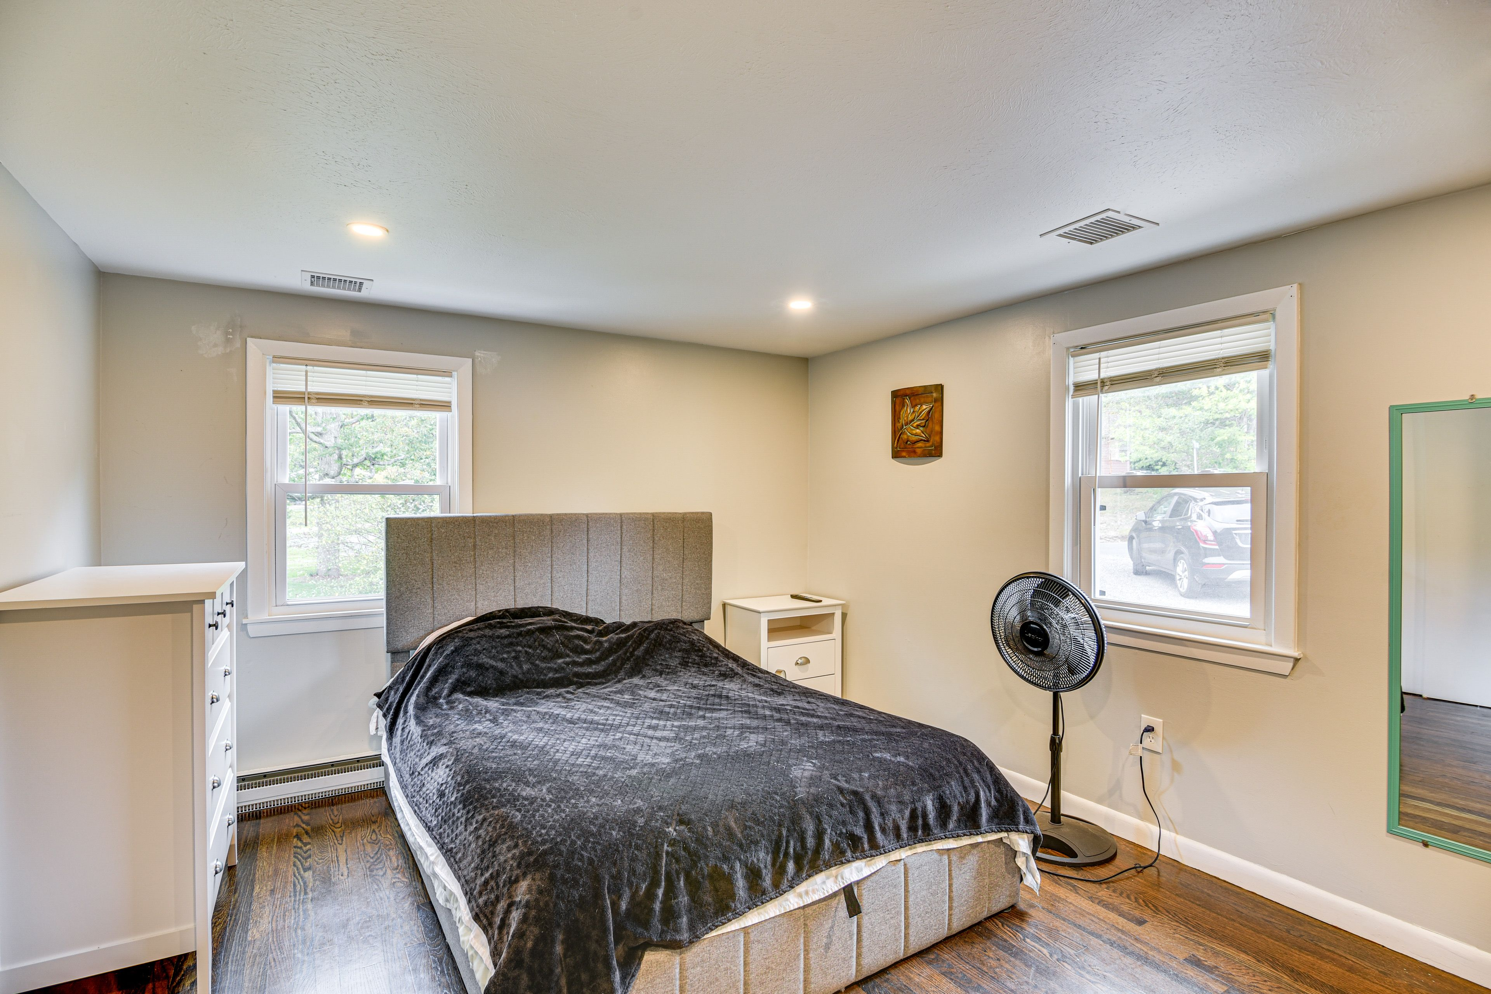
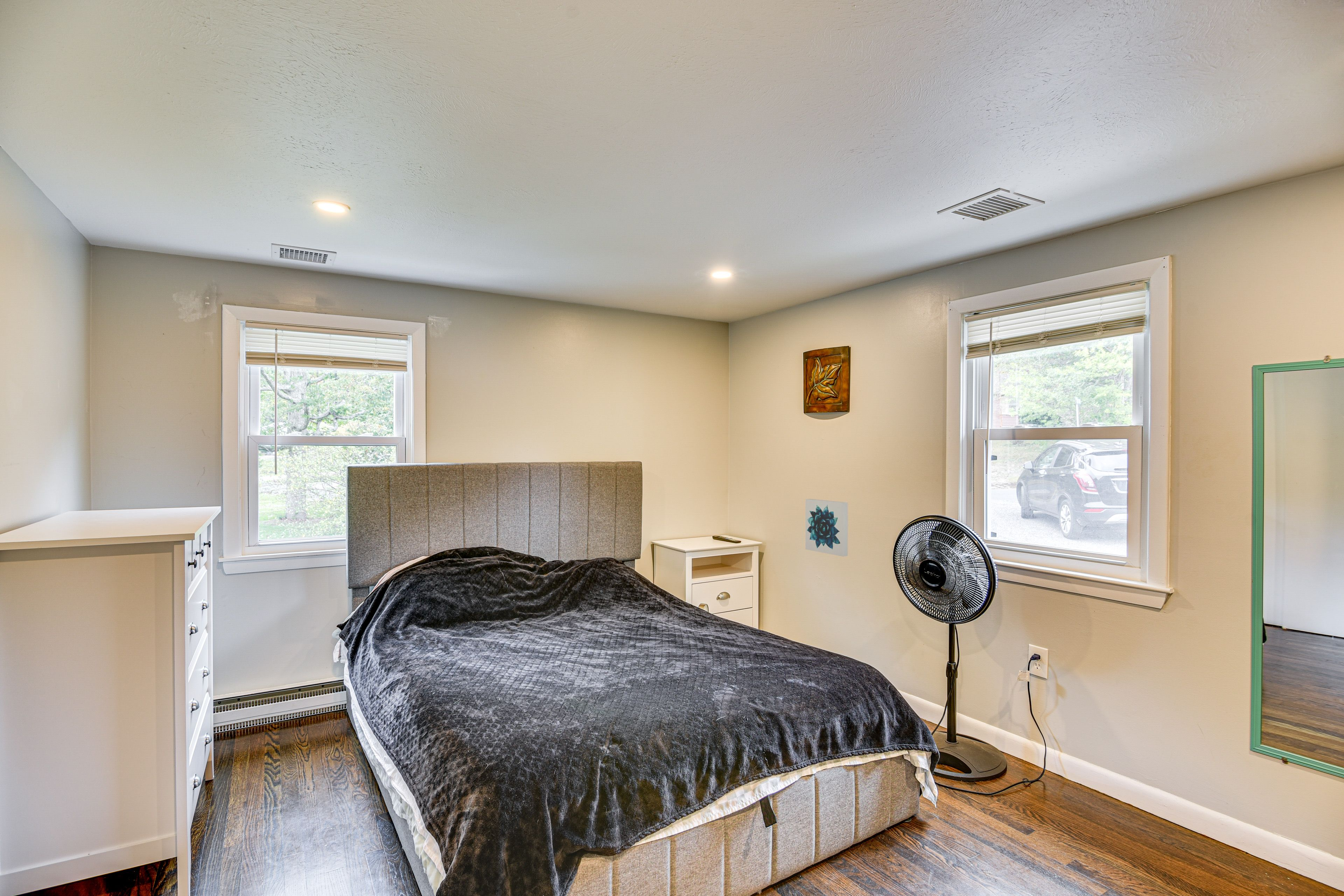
+ wall art (826, 526)
